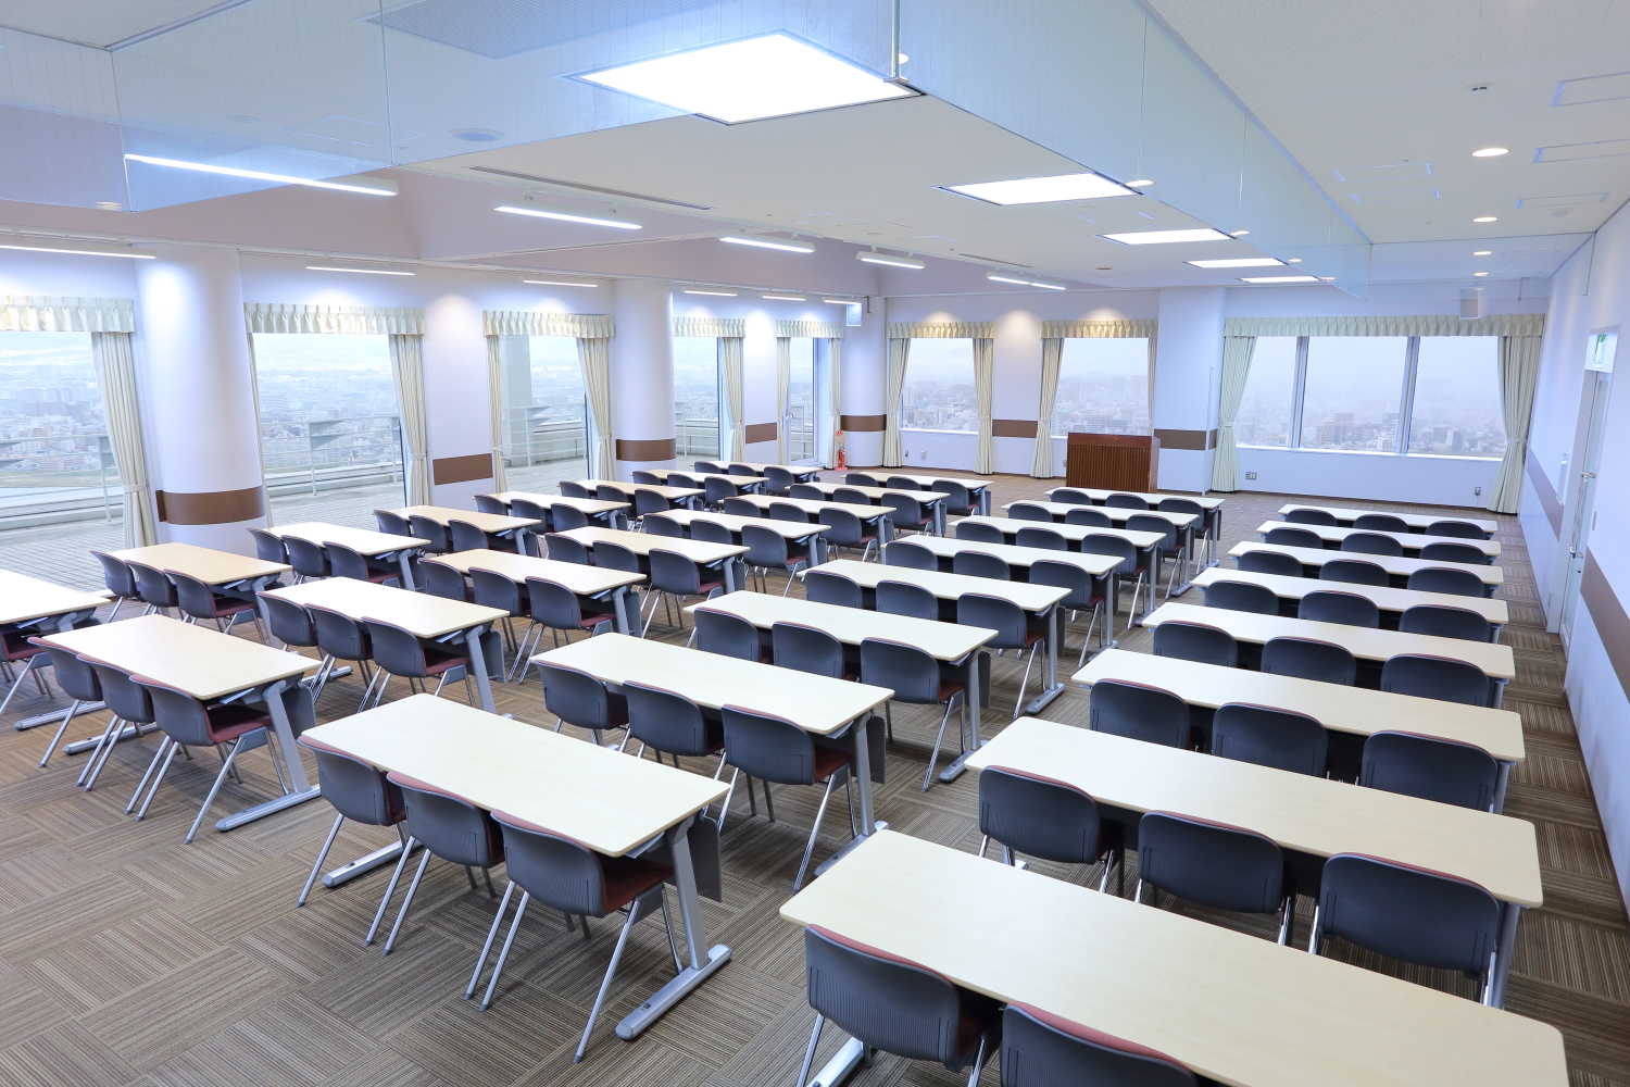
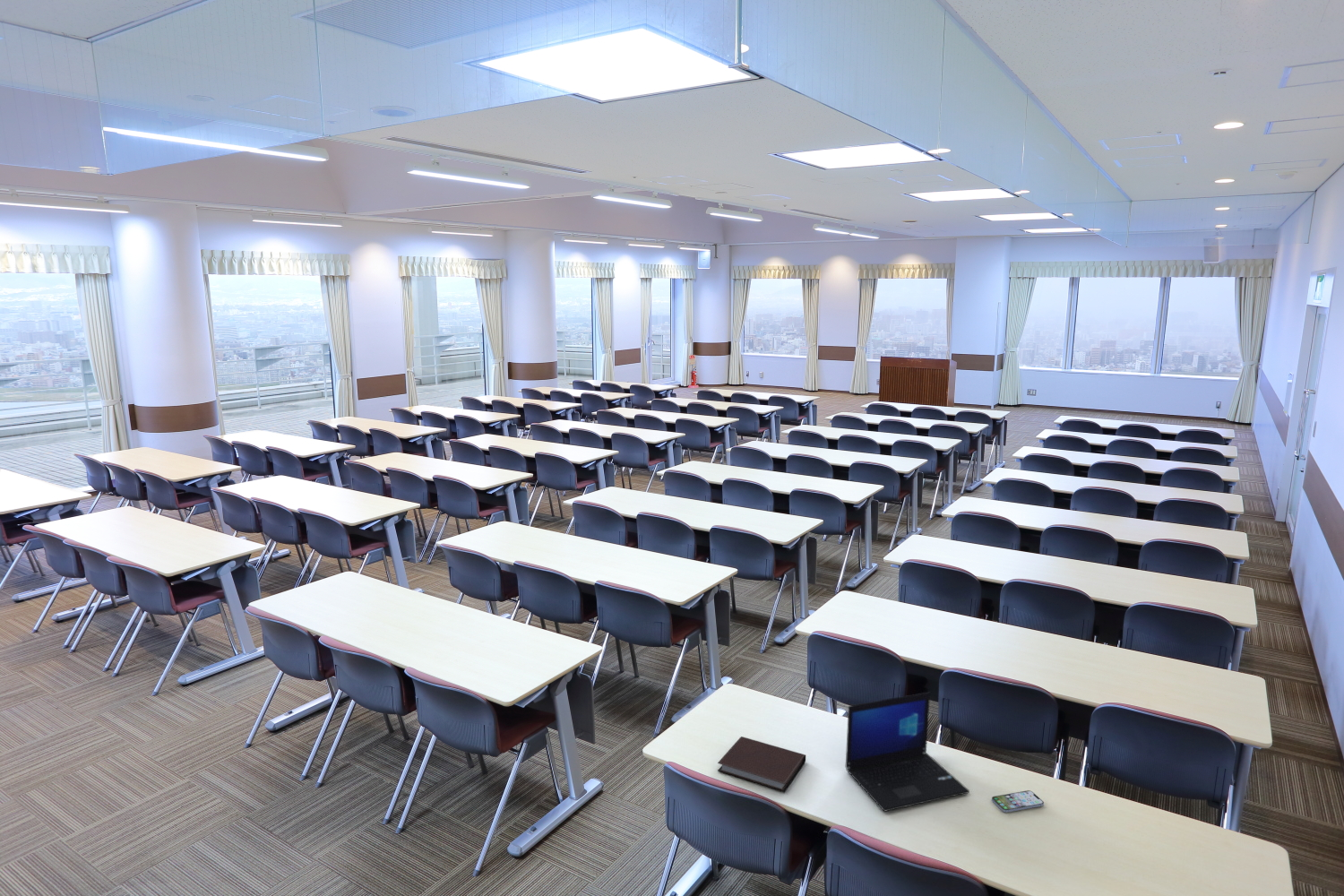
+ notebook (762, 762)
+ smartphone (1017, 801)
+ laptop (907, 748)
